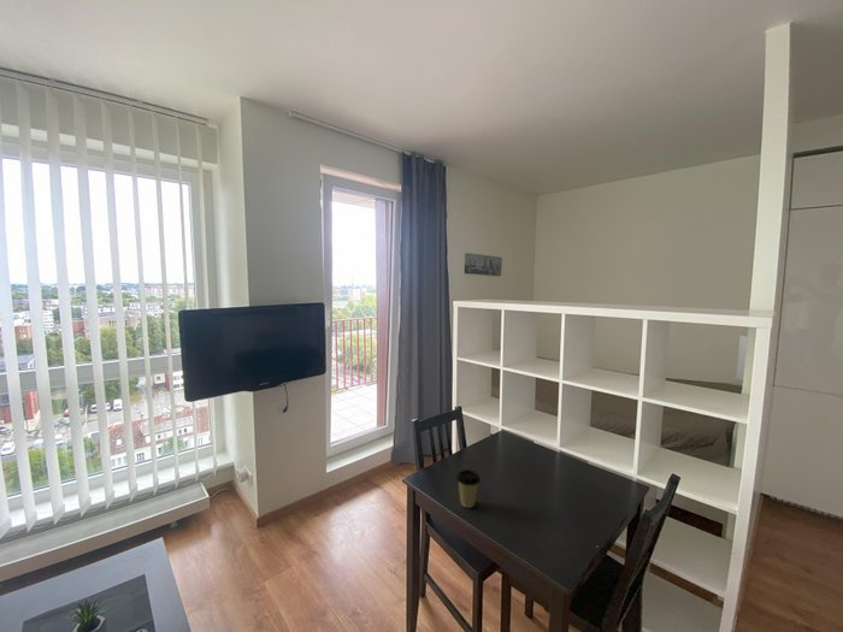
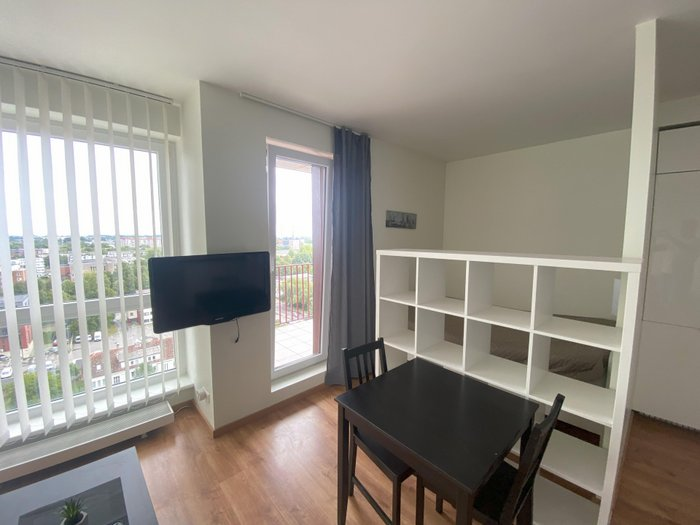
- coffee cup (467, 488)
